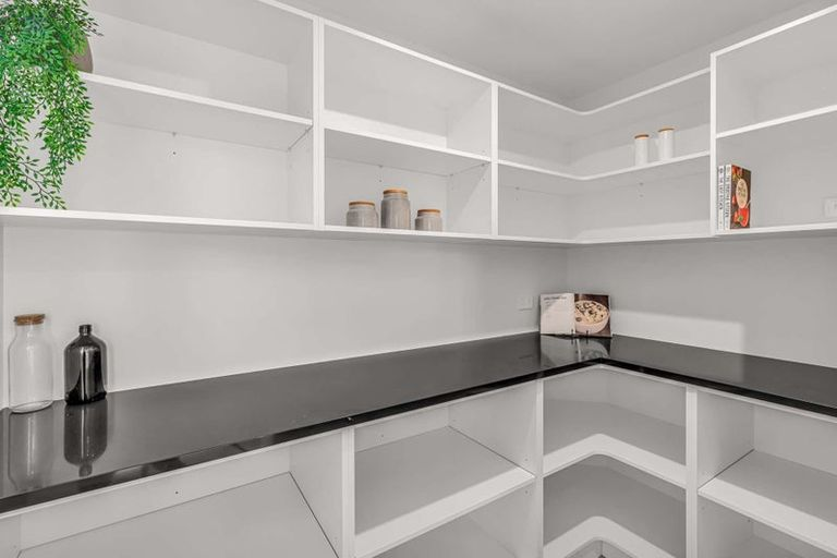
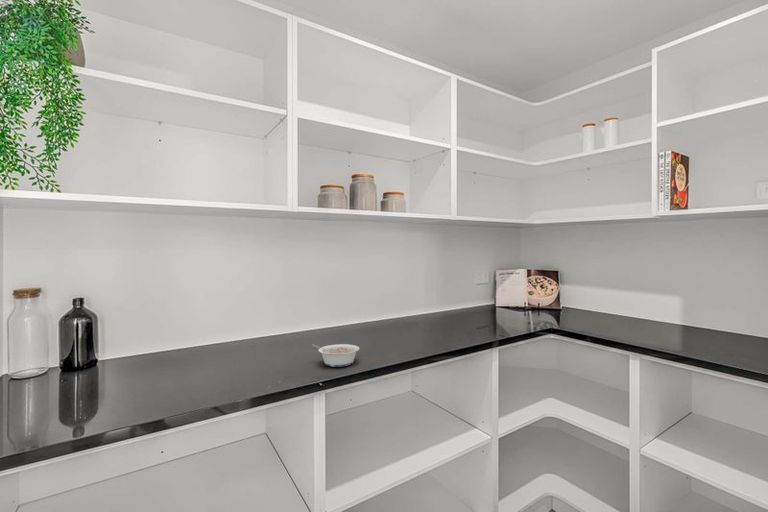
+ legume (337, 354)
